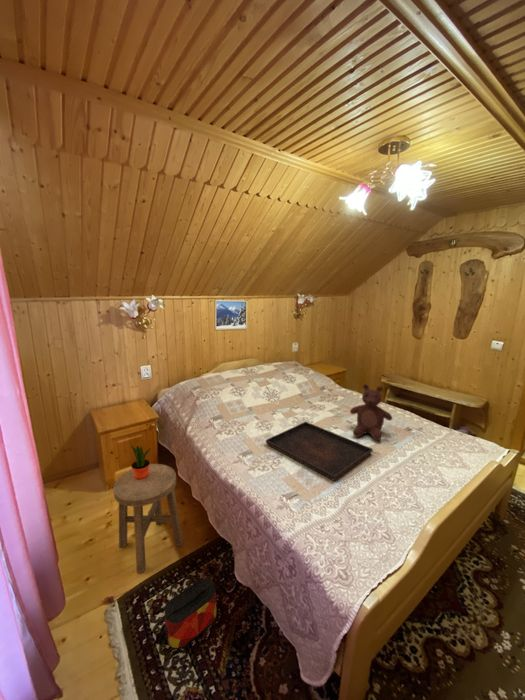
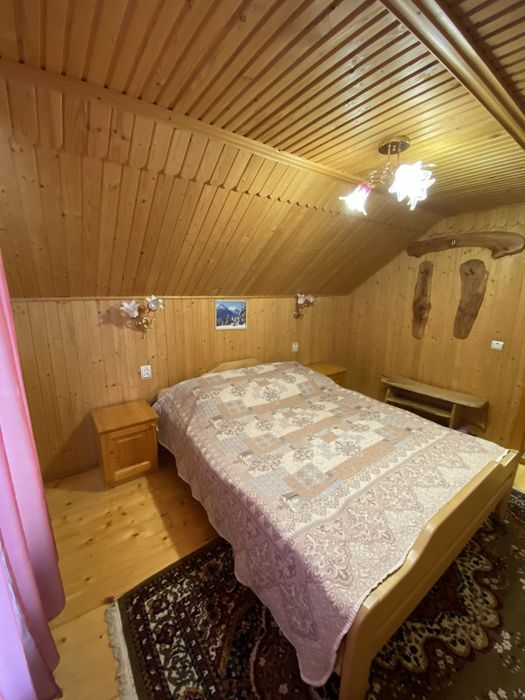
- teddy bear (370, 410)
- serving tray (317, 446)
- potted plant (140, 458)
- bag (189, 610)
- stool (148, 513)
